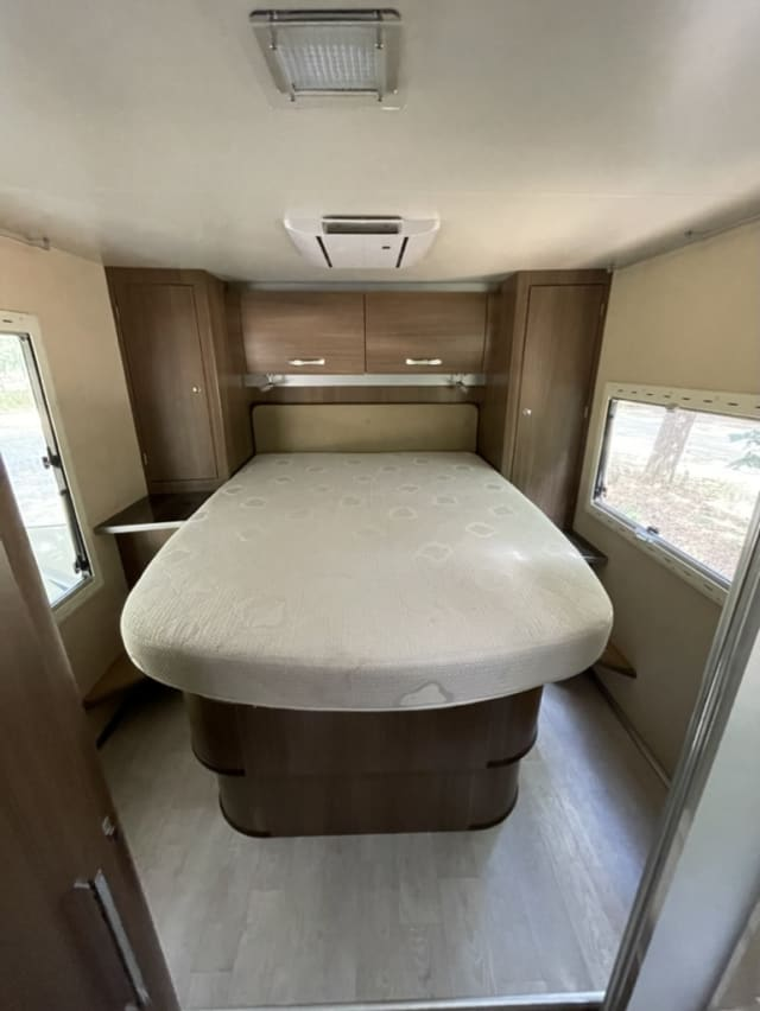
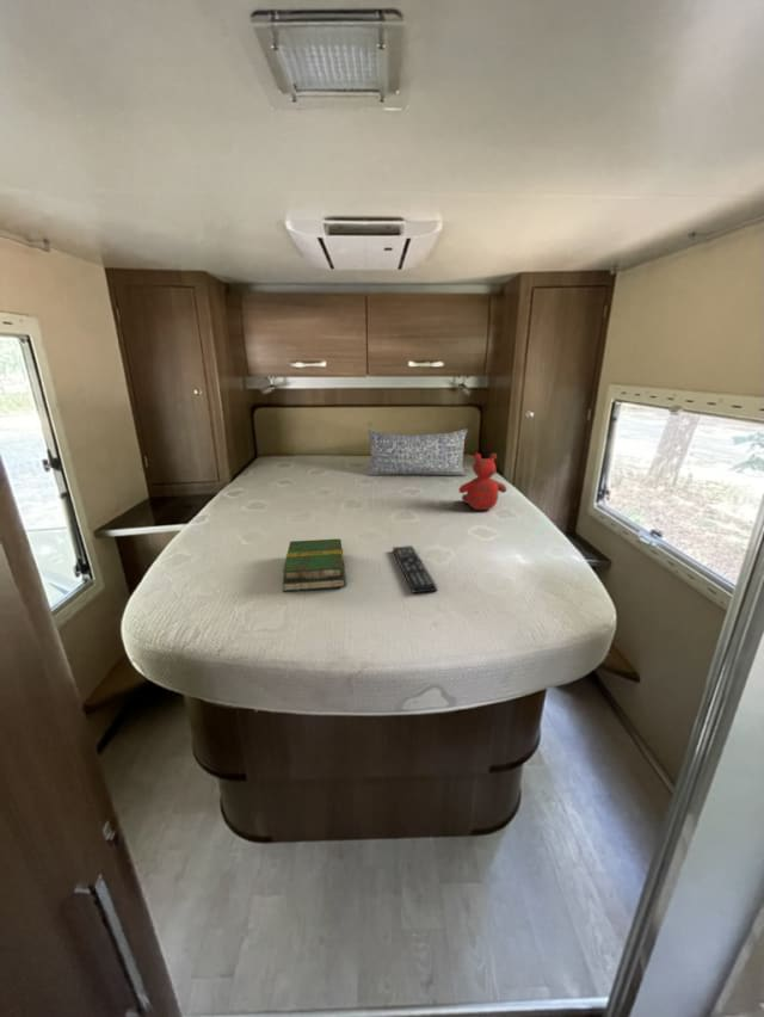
+ remote control (412, 566)
+ teddy bear (481, 479)
+ book (314, 562)
+ pillow (415, 452)
